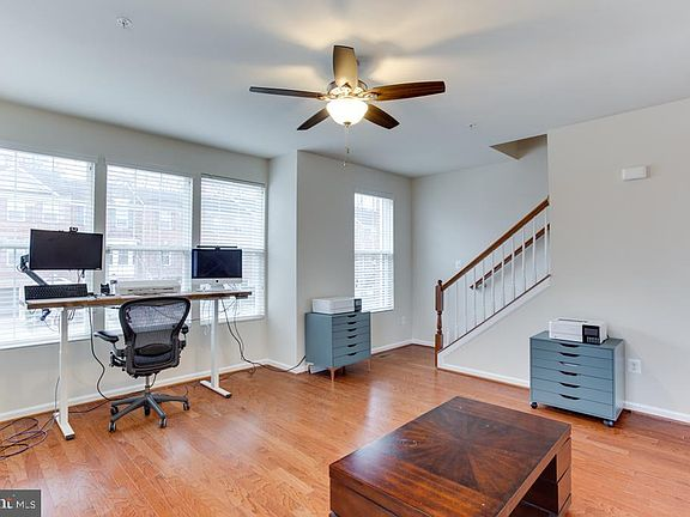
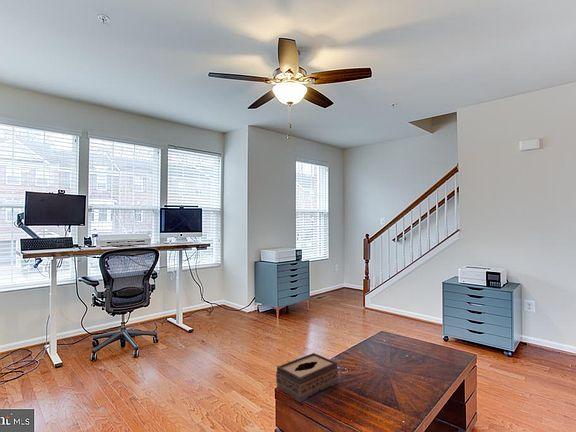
+ tissue box (307, 375)
